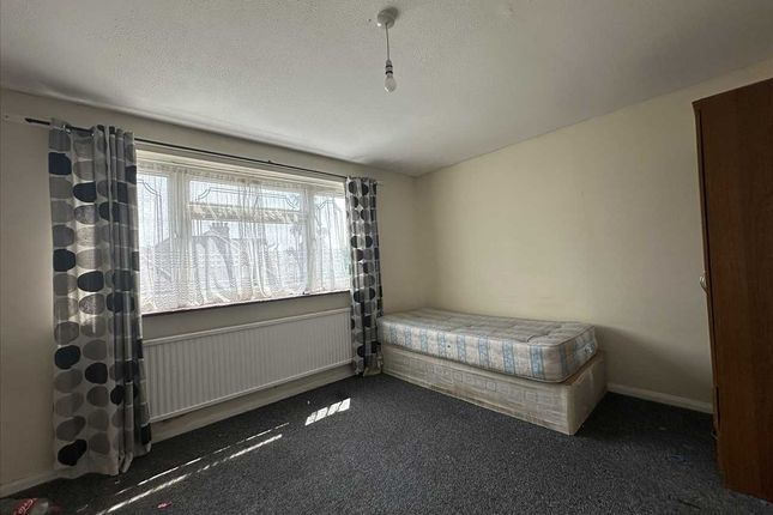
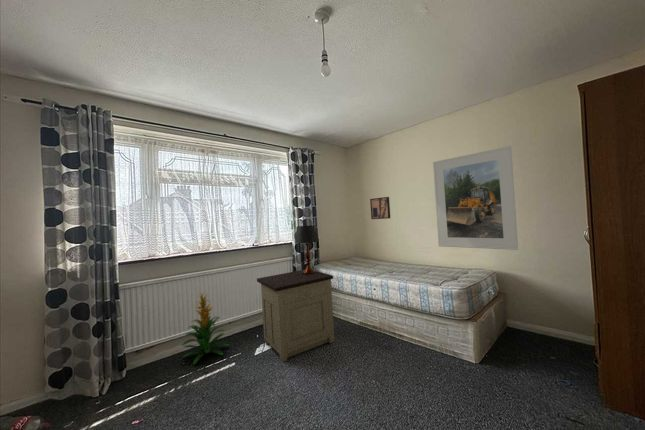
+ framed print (471, 201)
+ indoor plant (204, 321)
+ wall art (380, 208)
+ nightstand (296, 309)
+ table lamp (307, 249)
